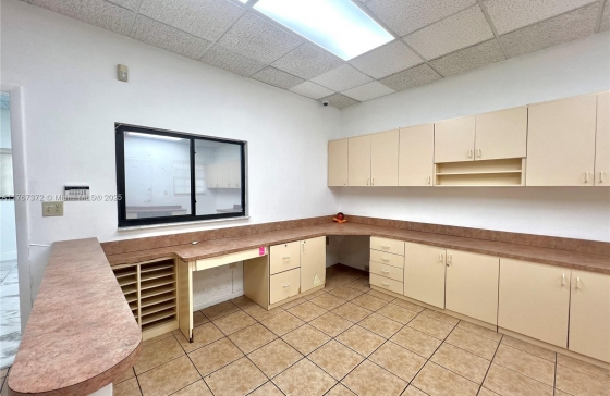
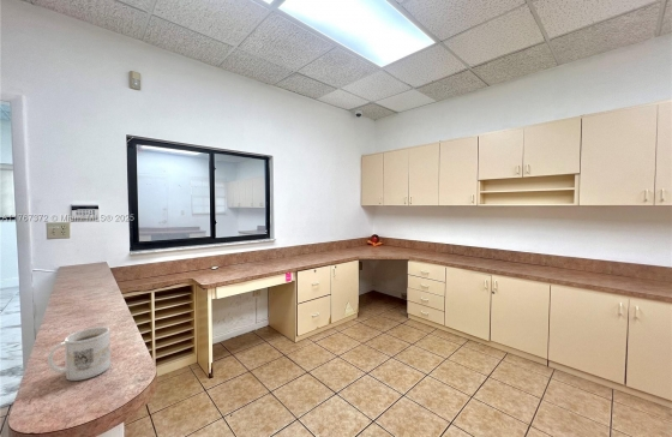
+ mug (83, 352)
